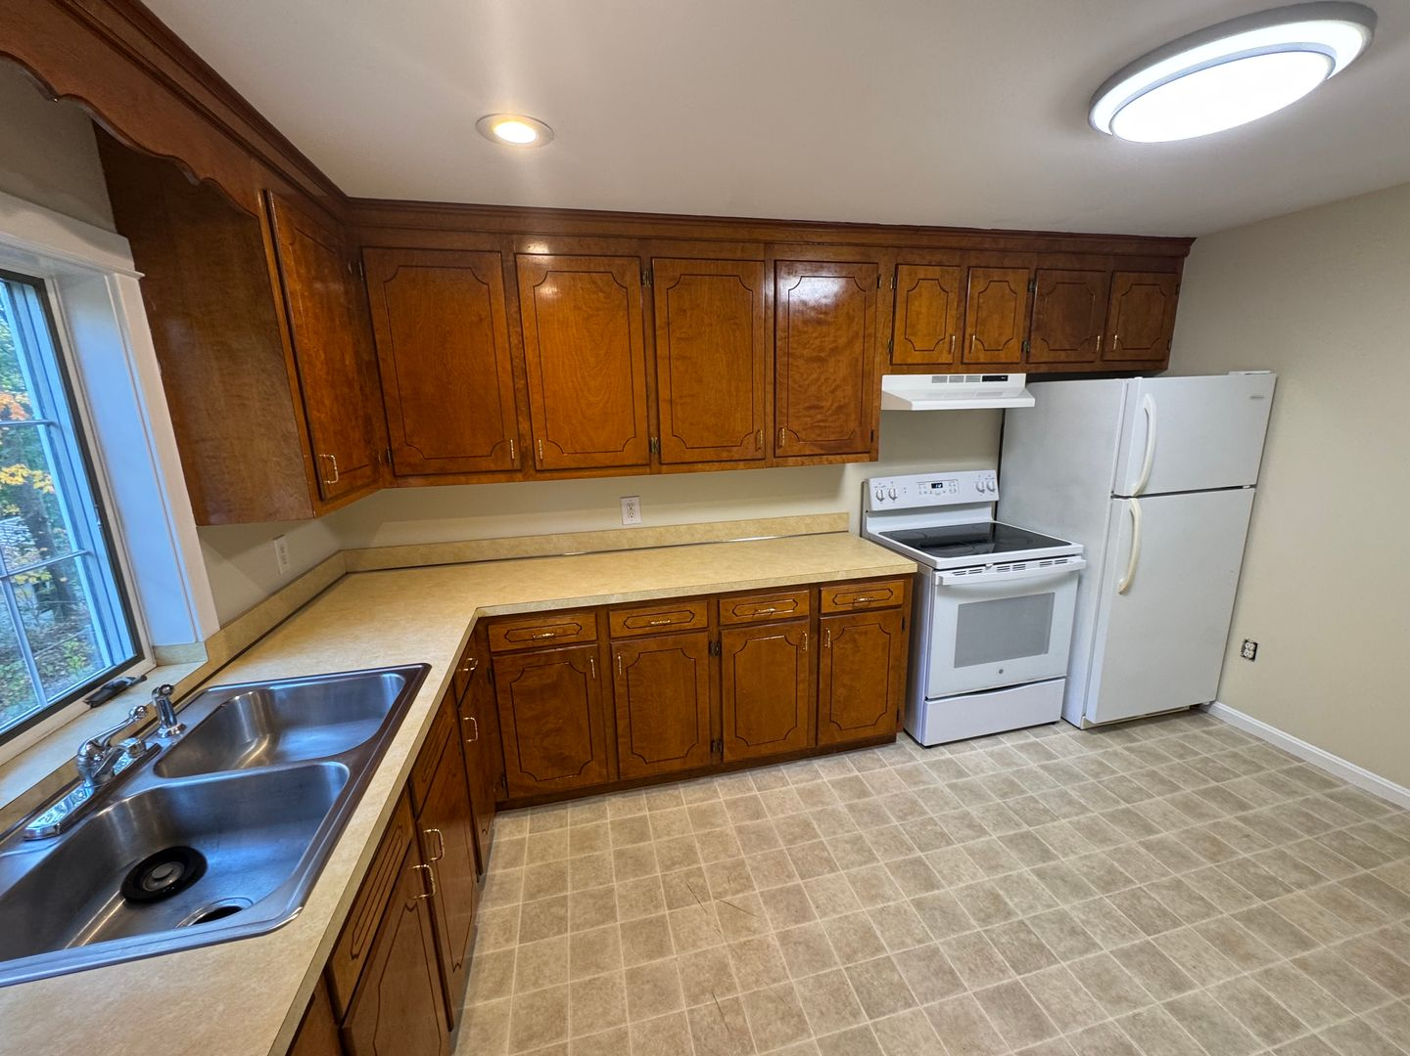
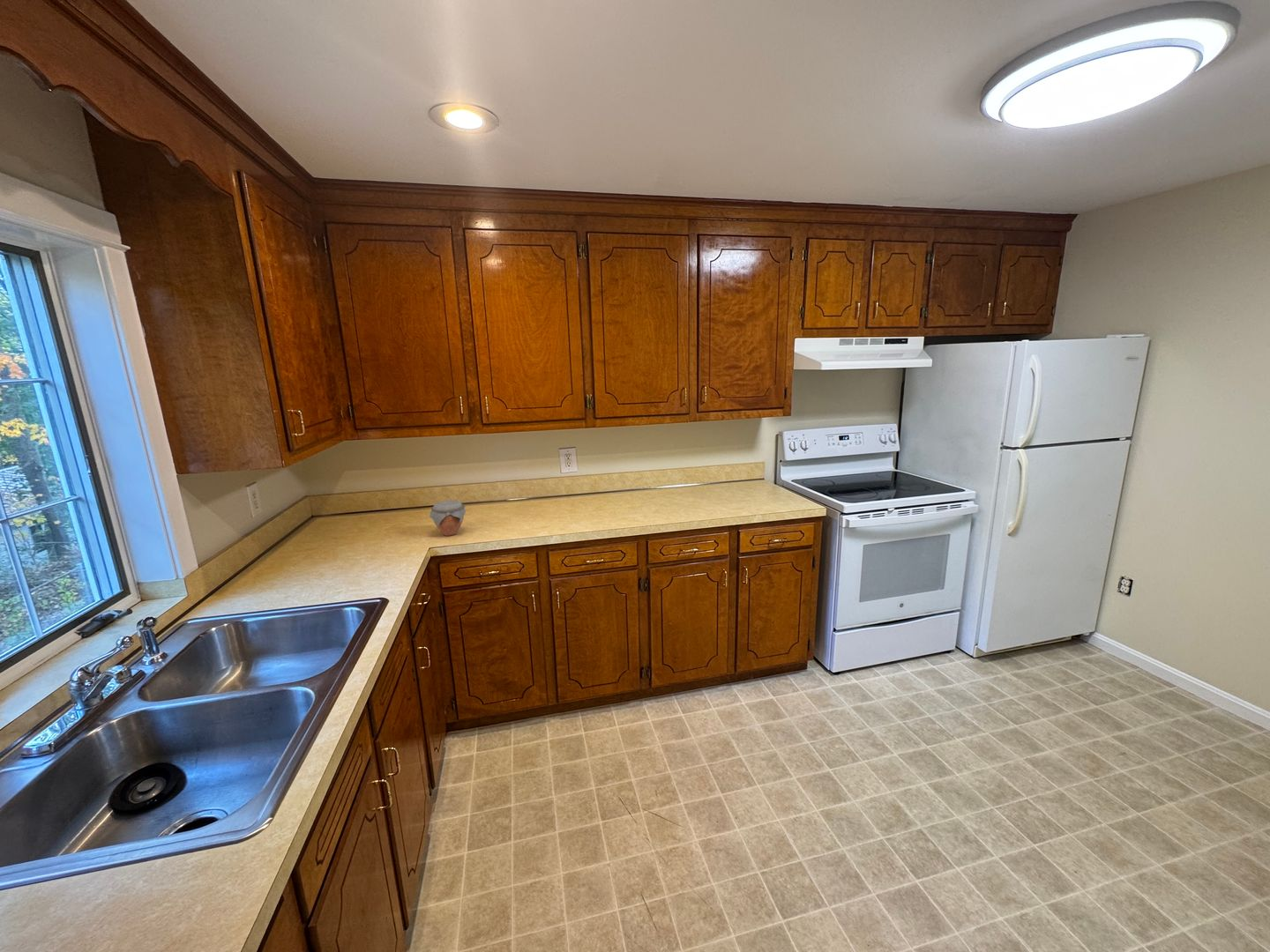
+ jar (448, 517)
